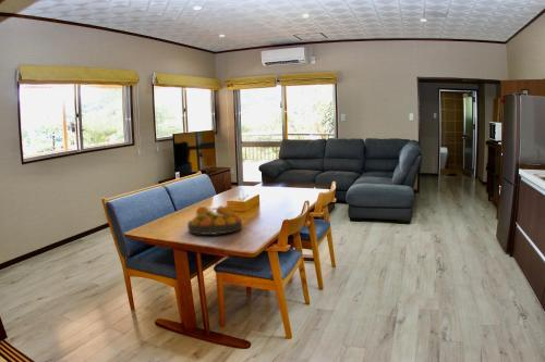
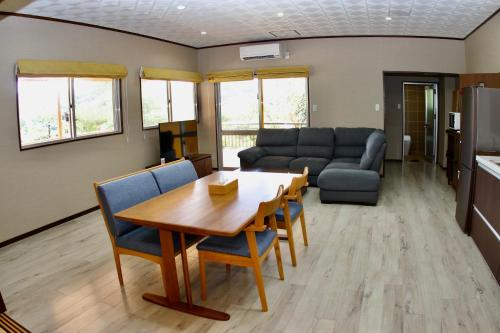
- fruit bowl (214, 216)
